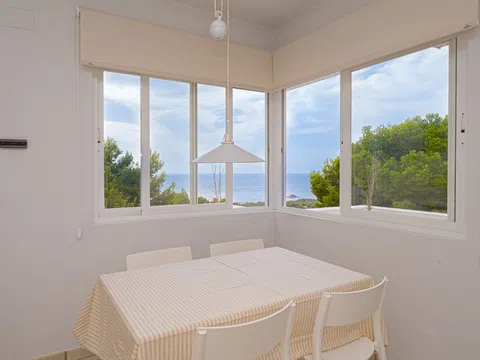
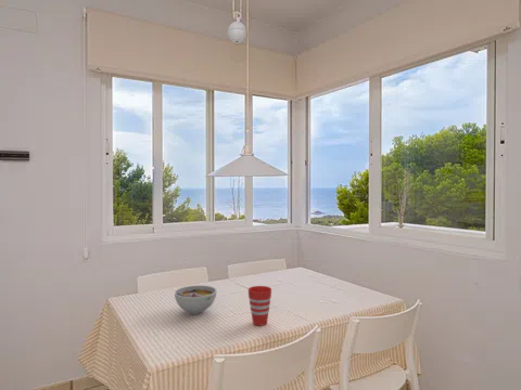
+ cup (259, 306)
+ bowl (195, 301)
